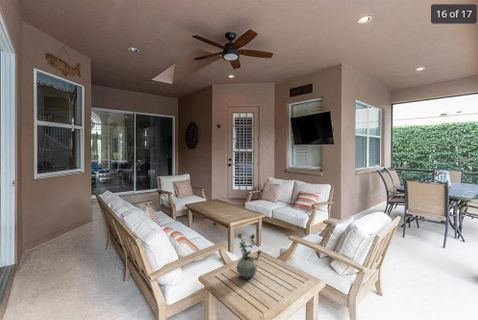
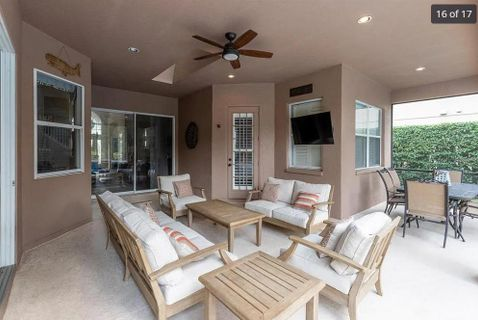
- potted plant (248, 256)
